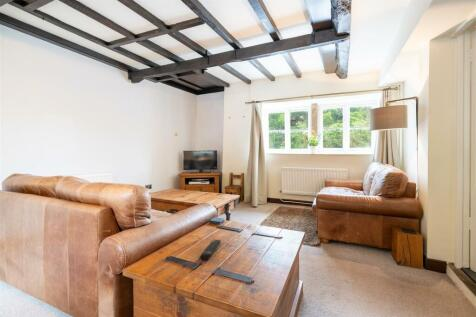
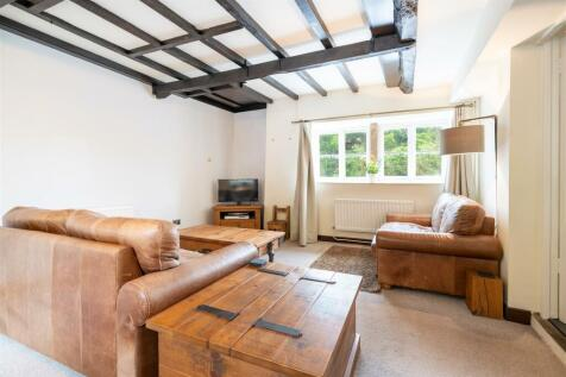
- remote control (211, 248)
